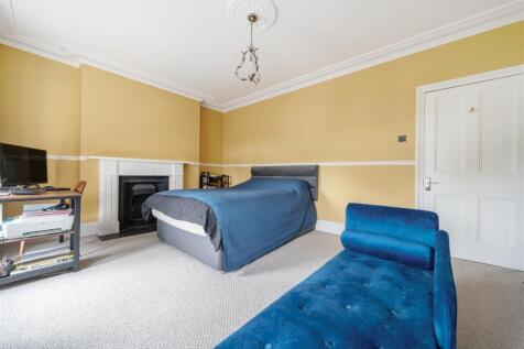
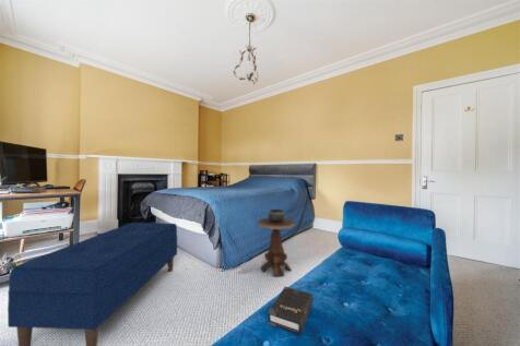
+ side table (275, 239)
+ bench (118, 269)
+ hardback book (292, 307)
